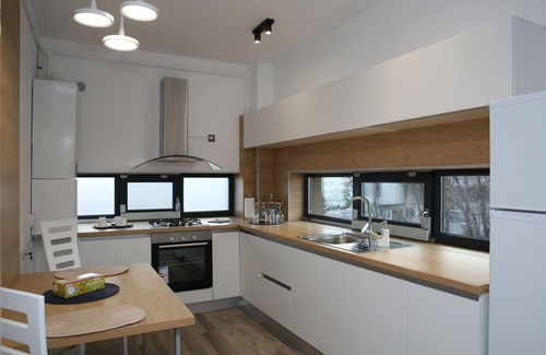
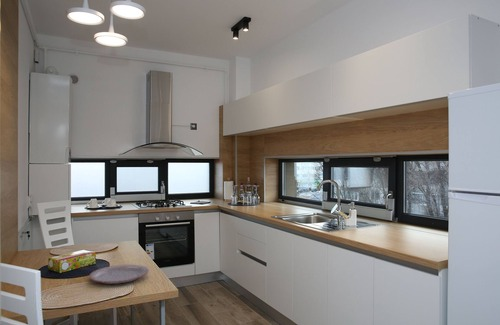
+ plate (119, 274)
